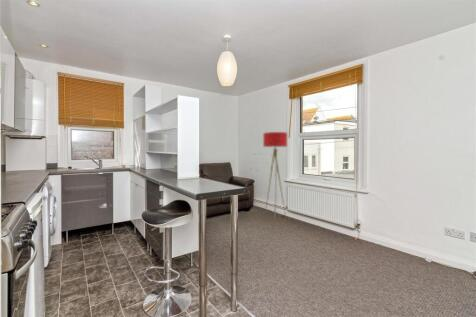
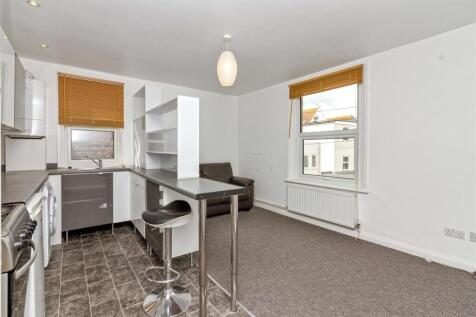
- floor lamp (274, 174)
